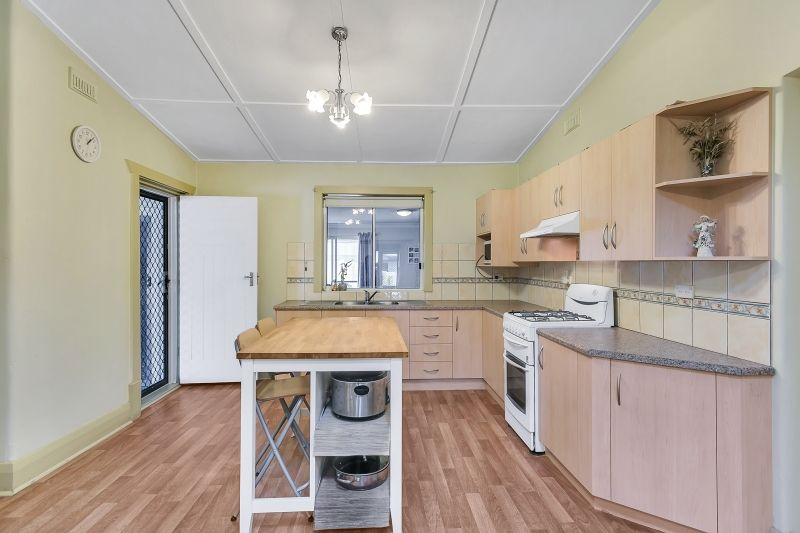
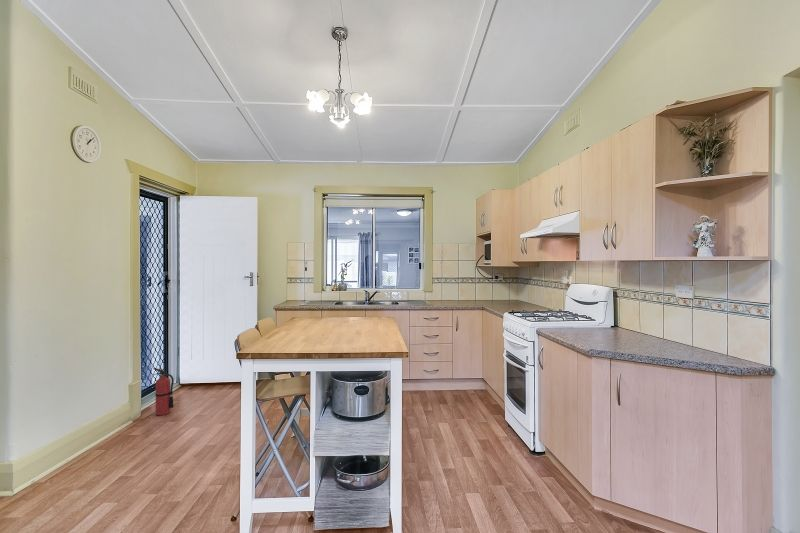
+ fire extinguisher (163, 390)
